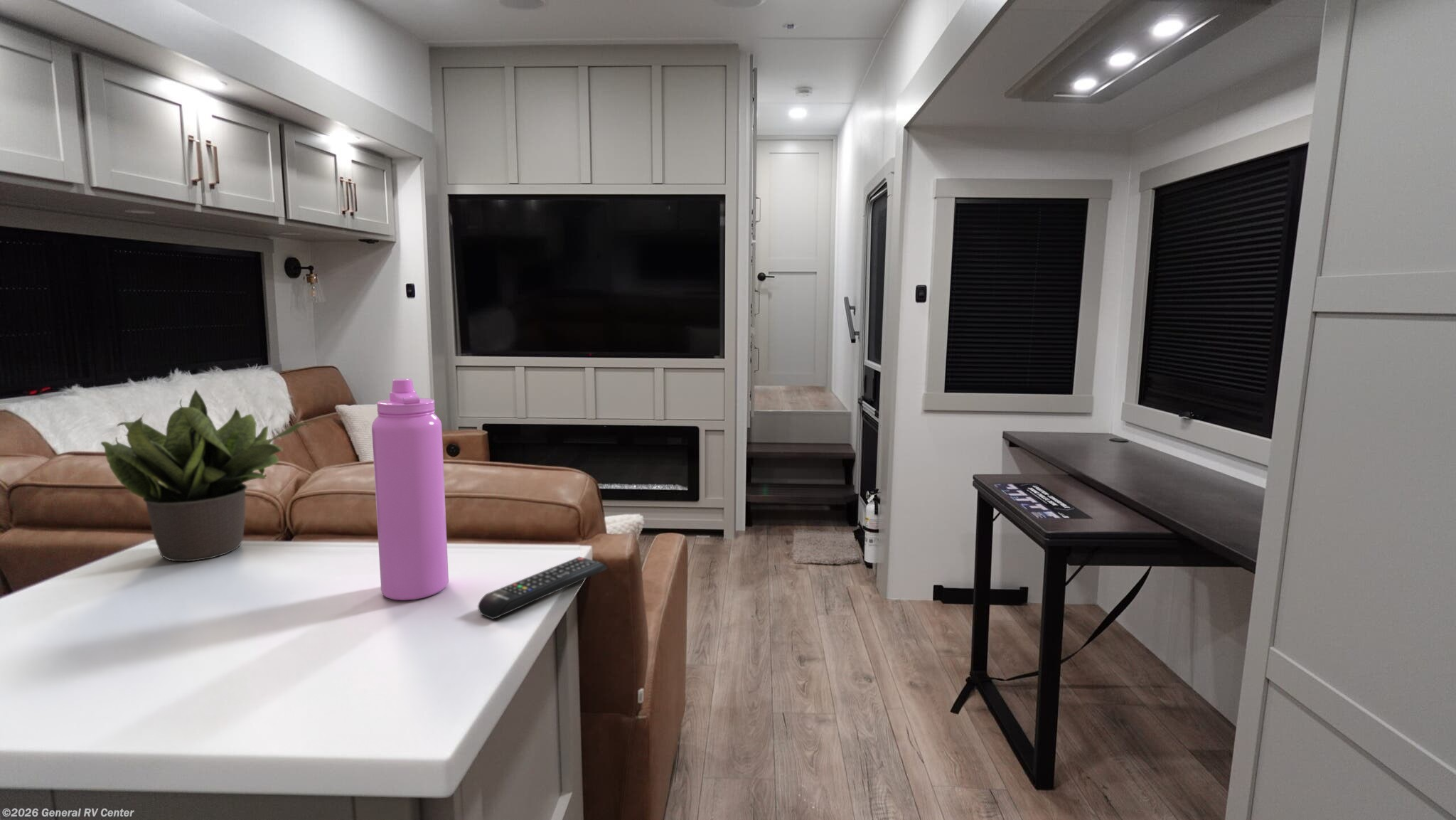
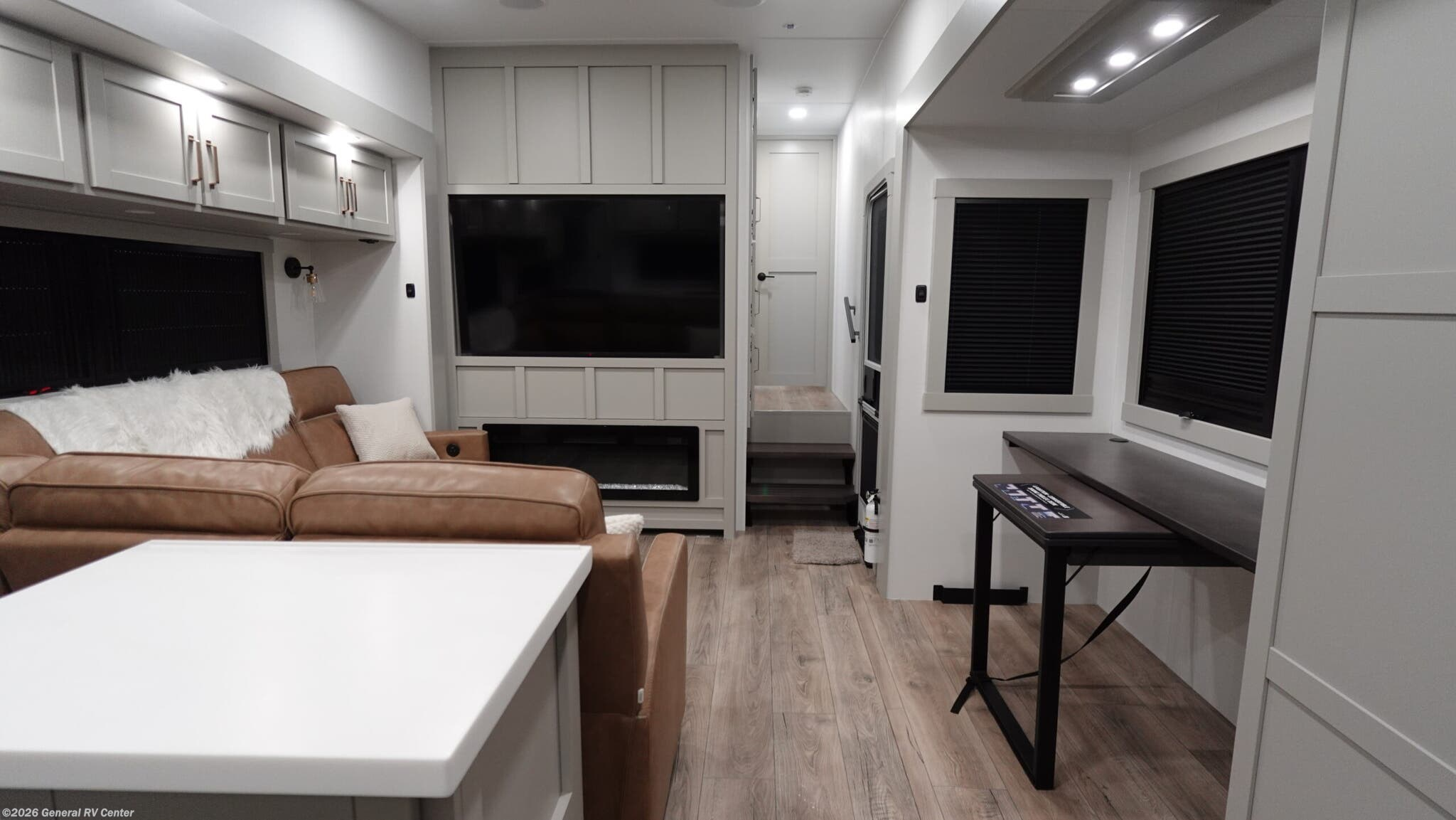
- water bottle (410, 486)
- potted plant (220, 469)
- remote control (547, 583)
